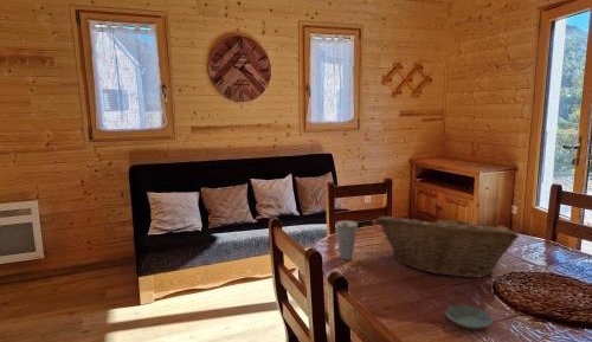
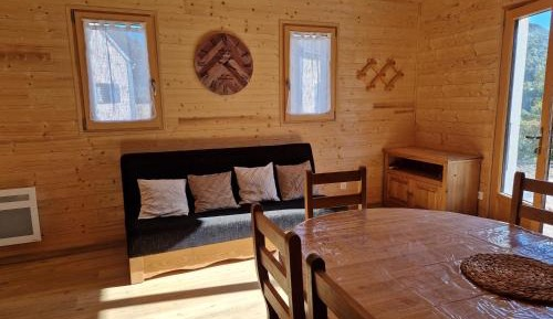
- cup (346, 239)
- saucer (468, 318)
- fruit basket (442, 237)
